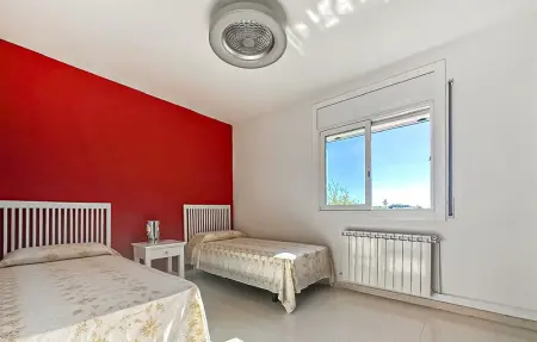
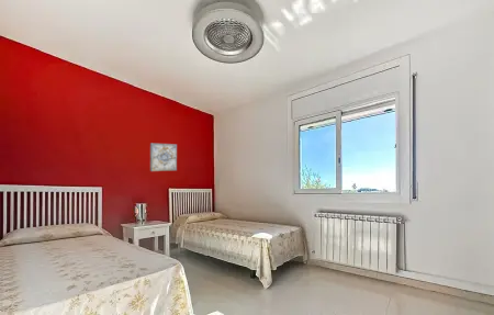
+ wall art (164, 157)
